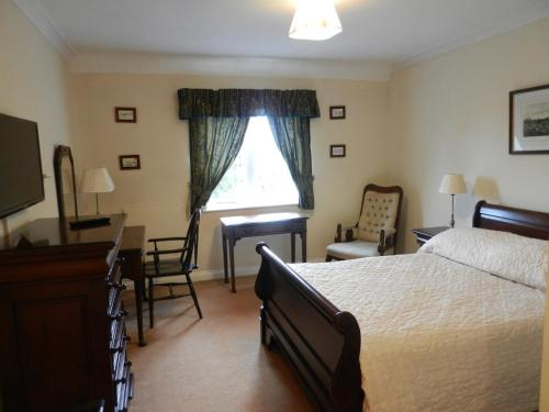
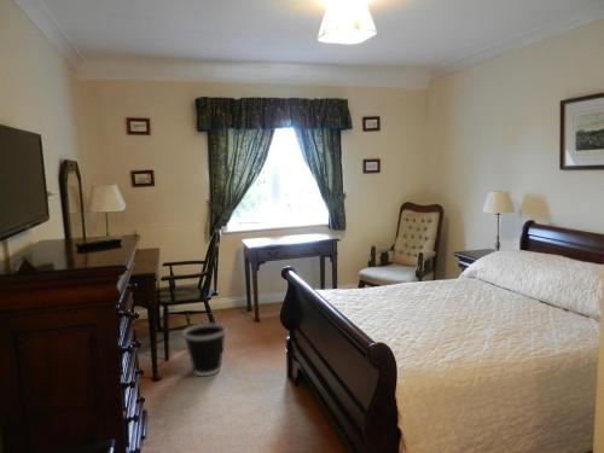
+ wastebasket (205, 349)
